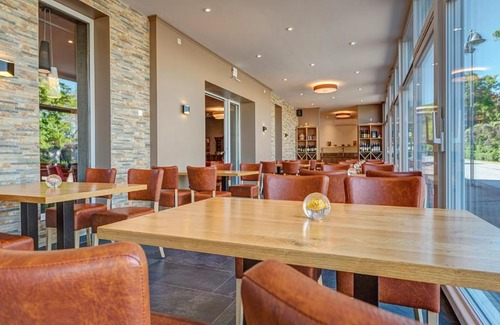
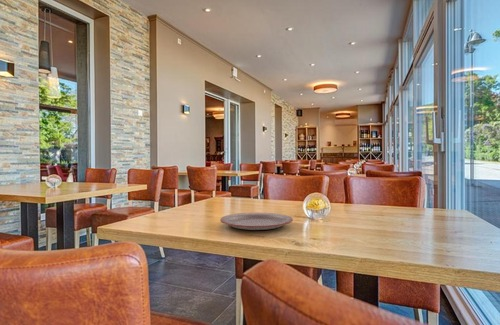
+ plate (256, 221)
